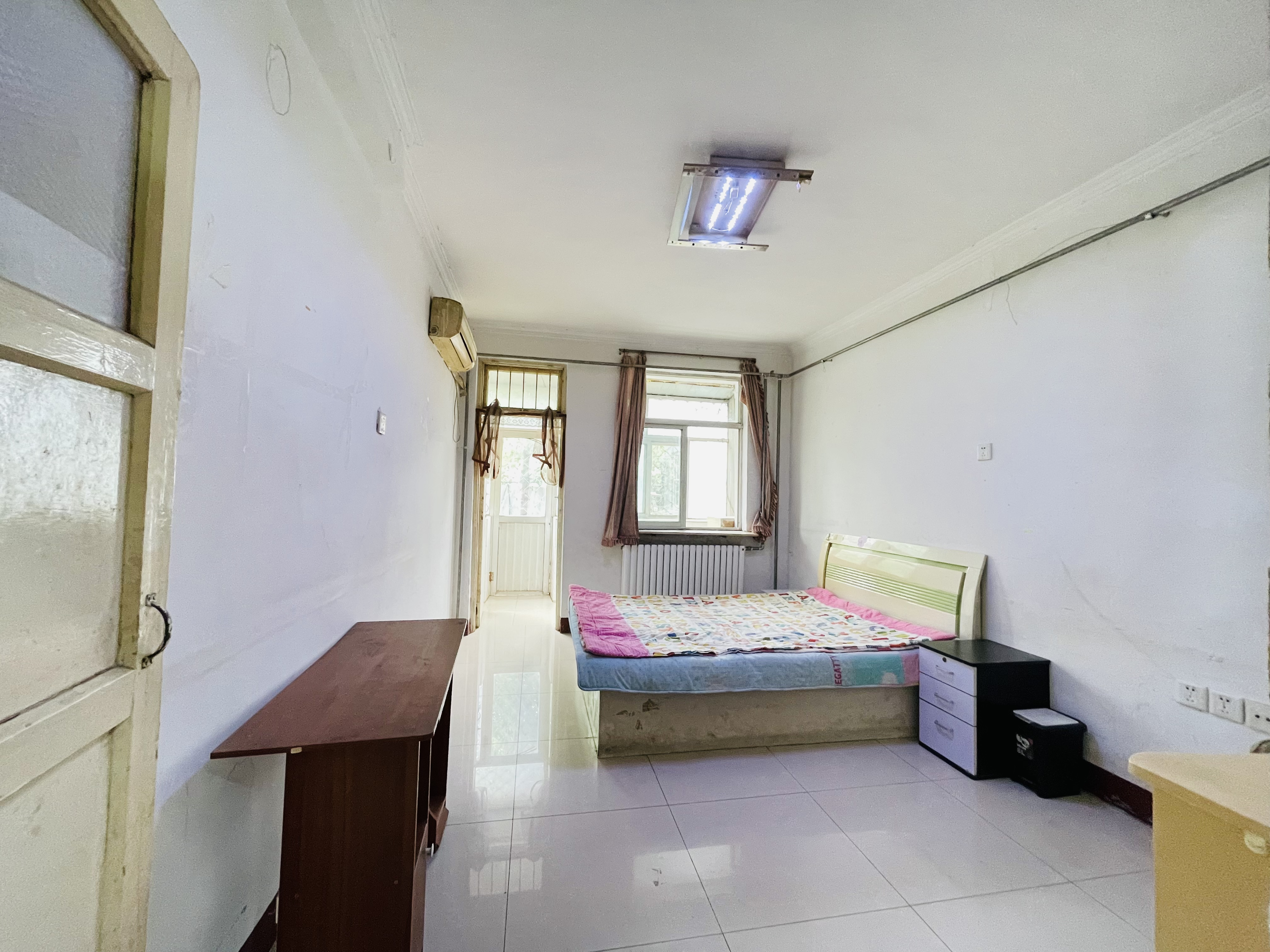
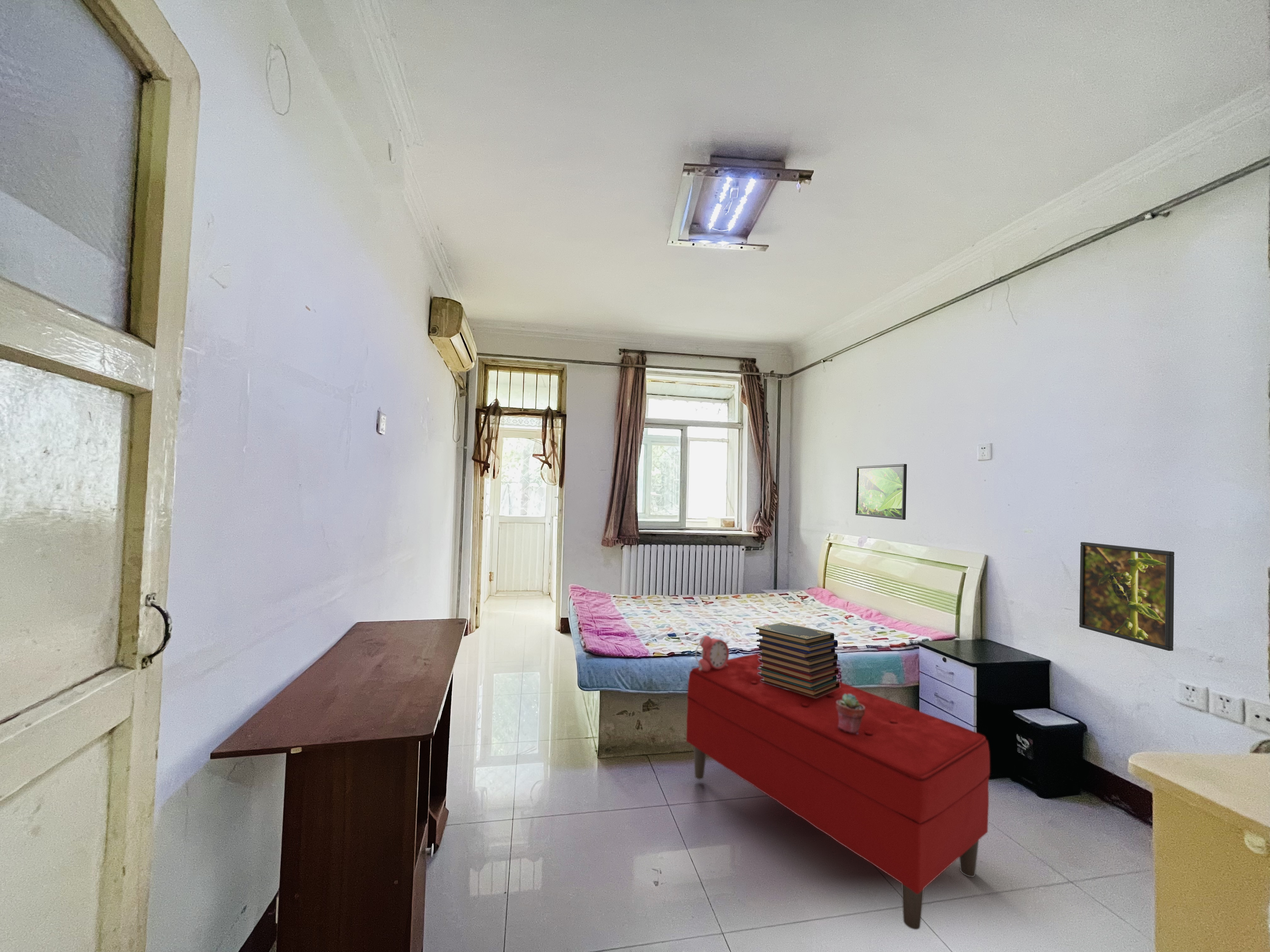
+ bench (816, 758)
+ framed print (879, 491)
+ alarm clock (713, 652)
+ book stack (797, 660)
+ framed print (1123, 592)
+ potted succulent (848, 712)
